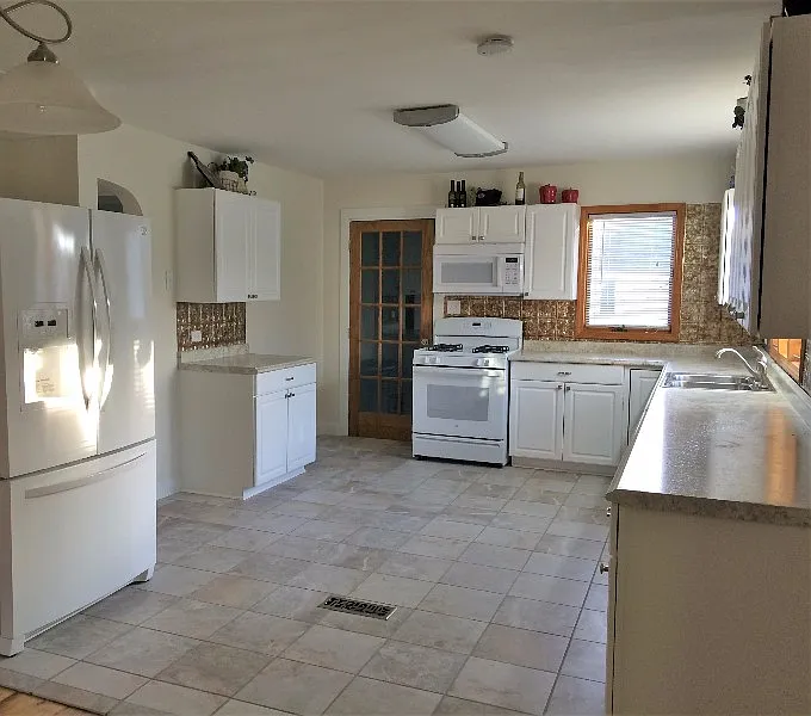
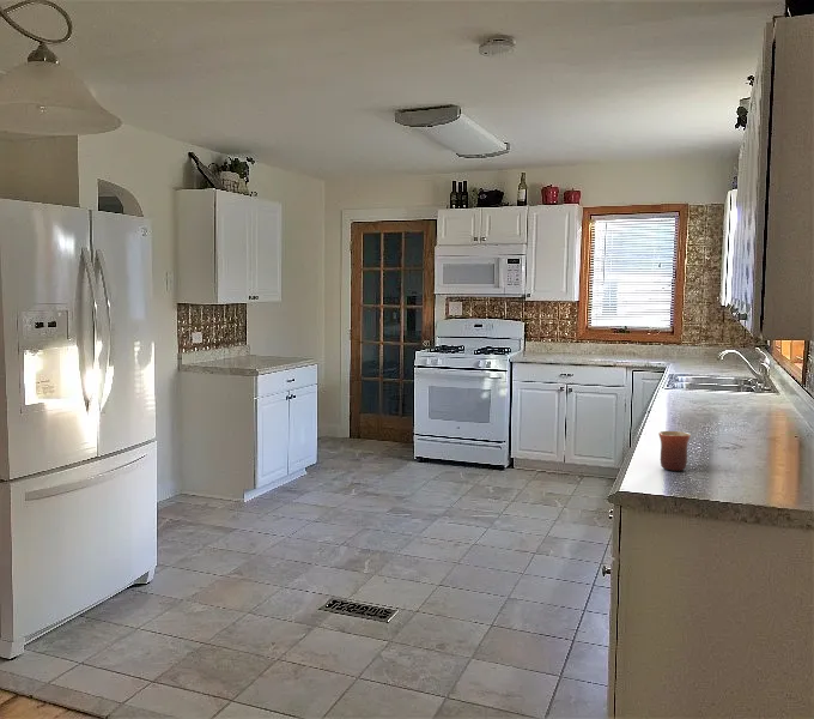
+ mug (675, 449)
